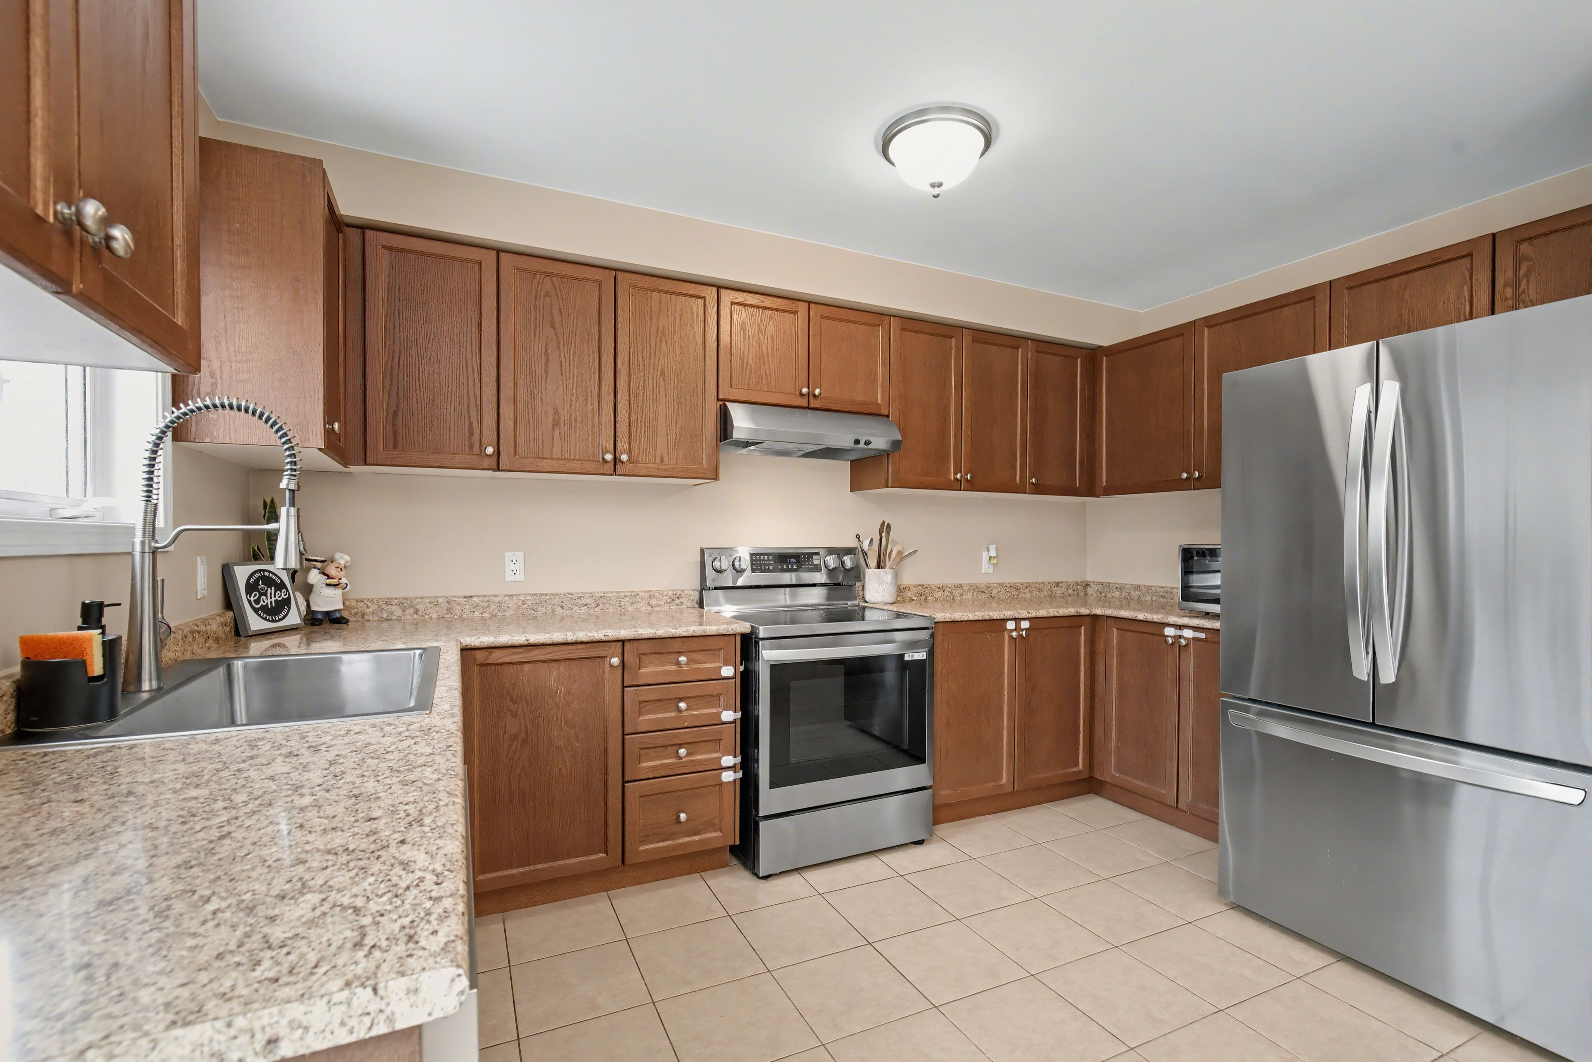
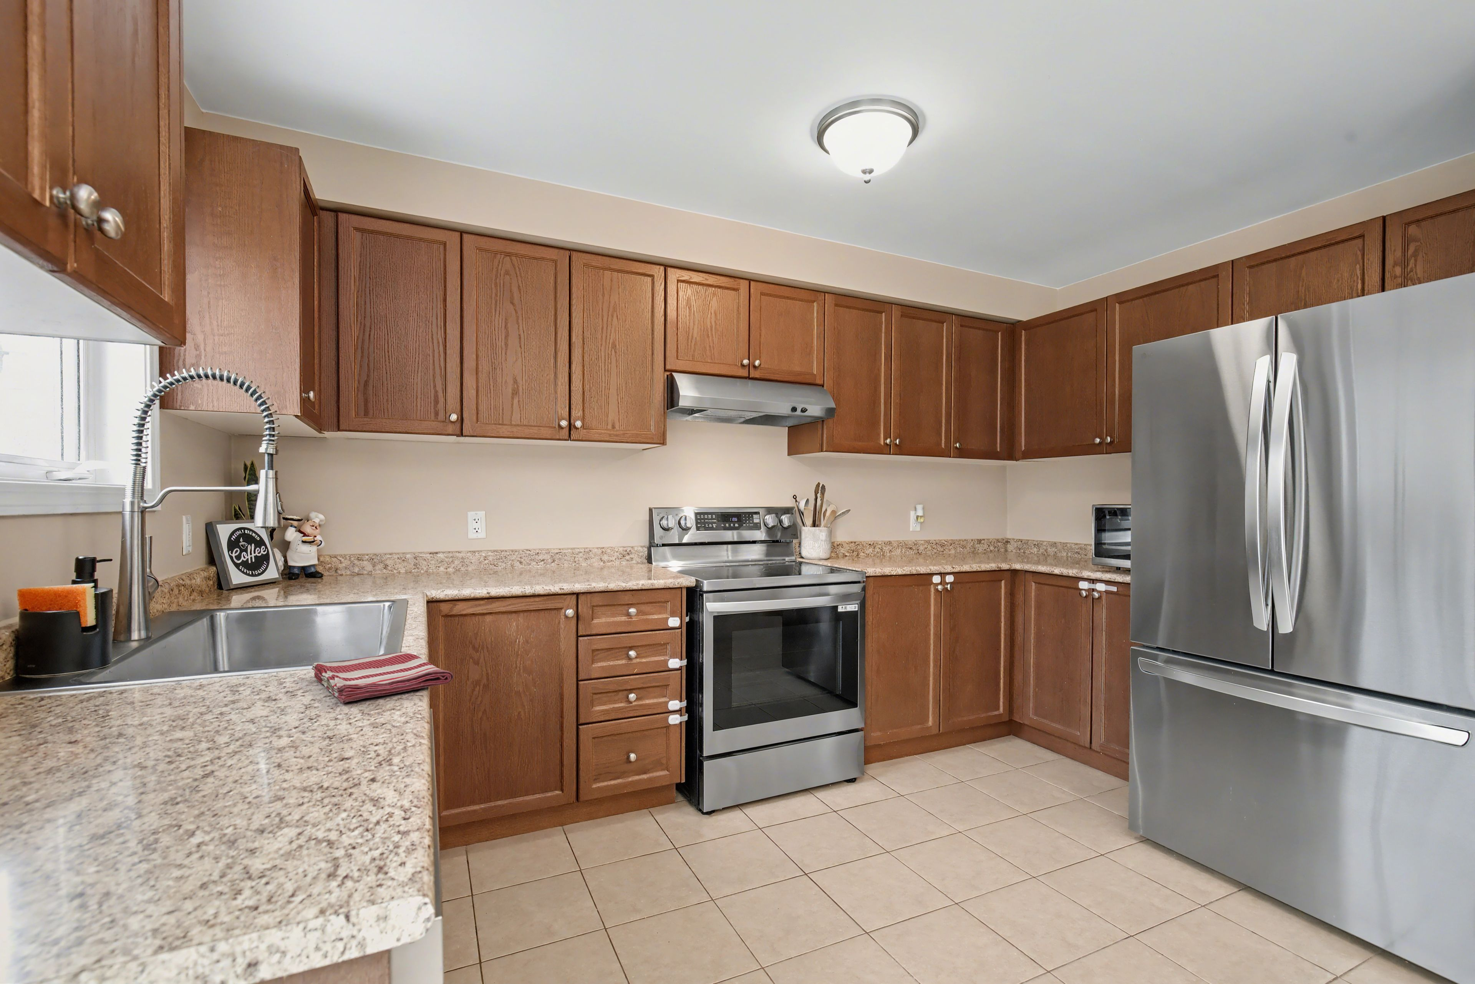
+ dish towel (380, 671)
